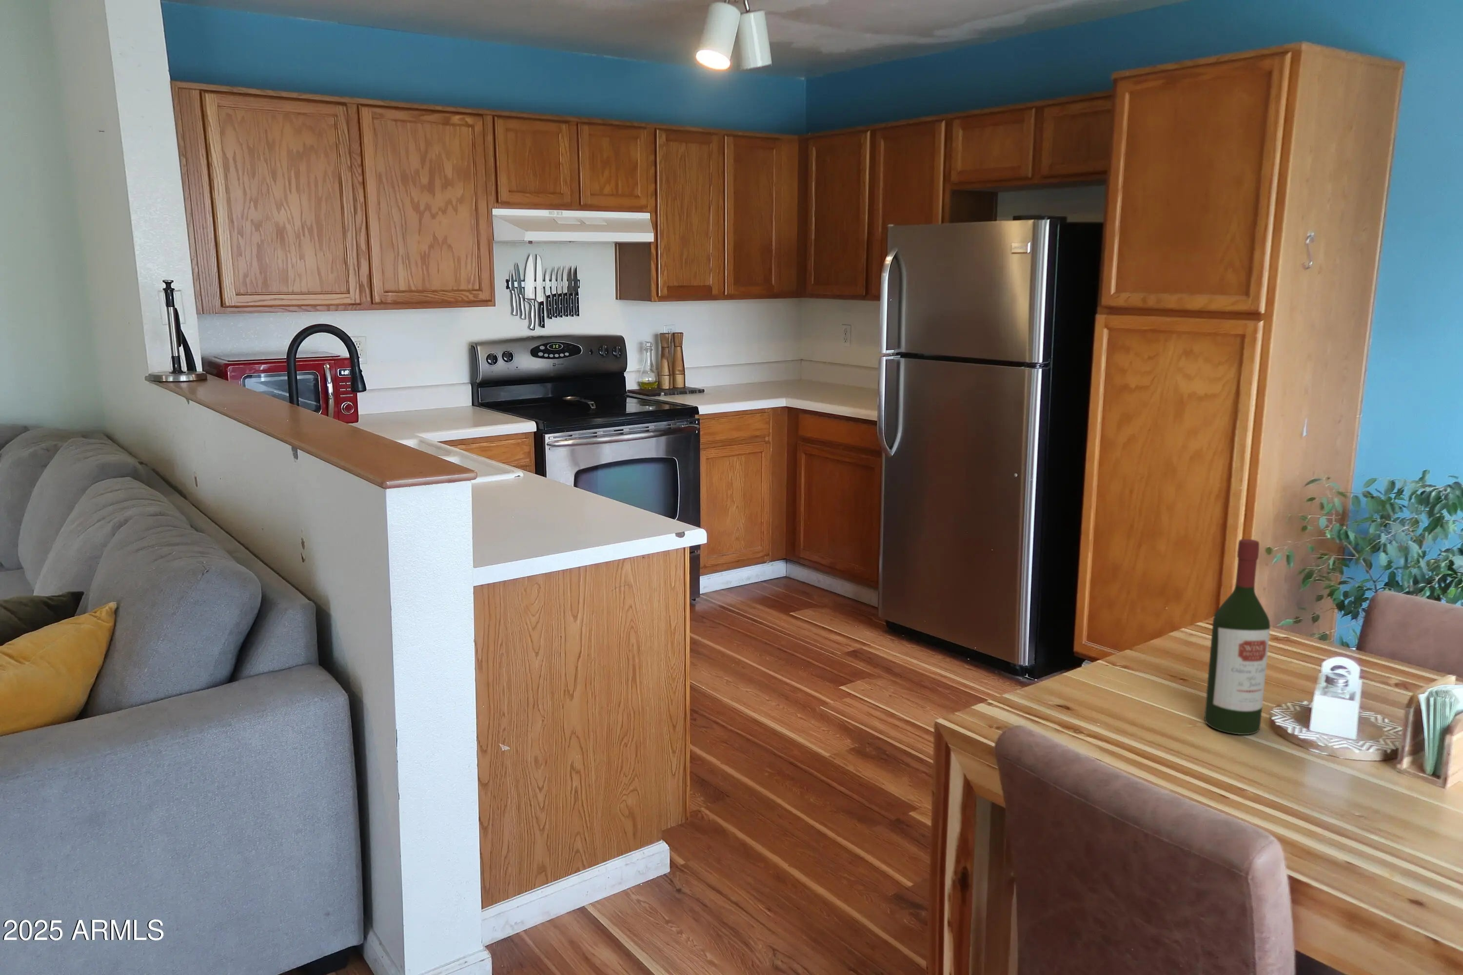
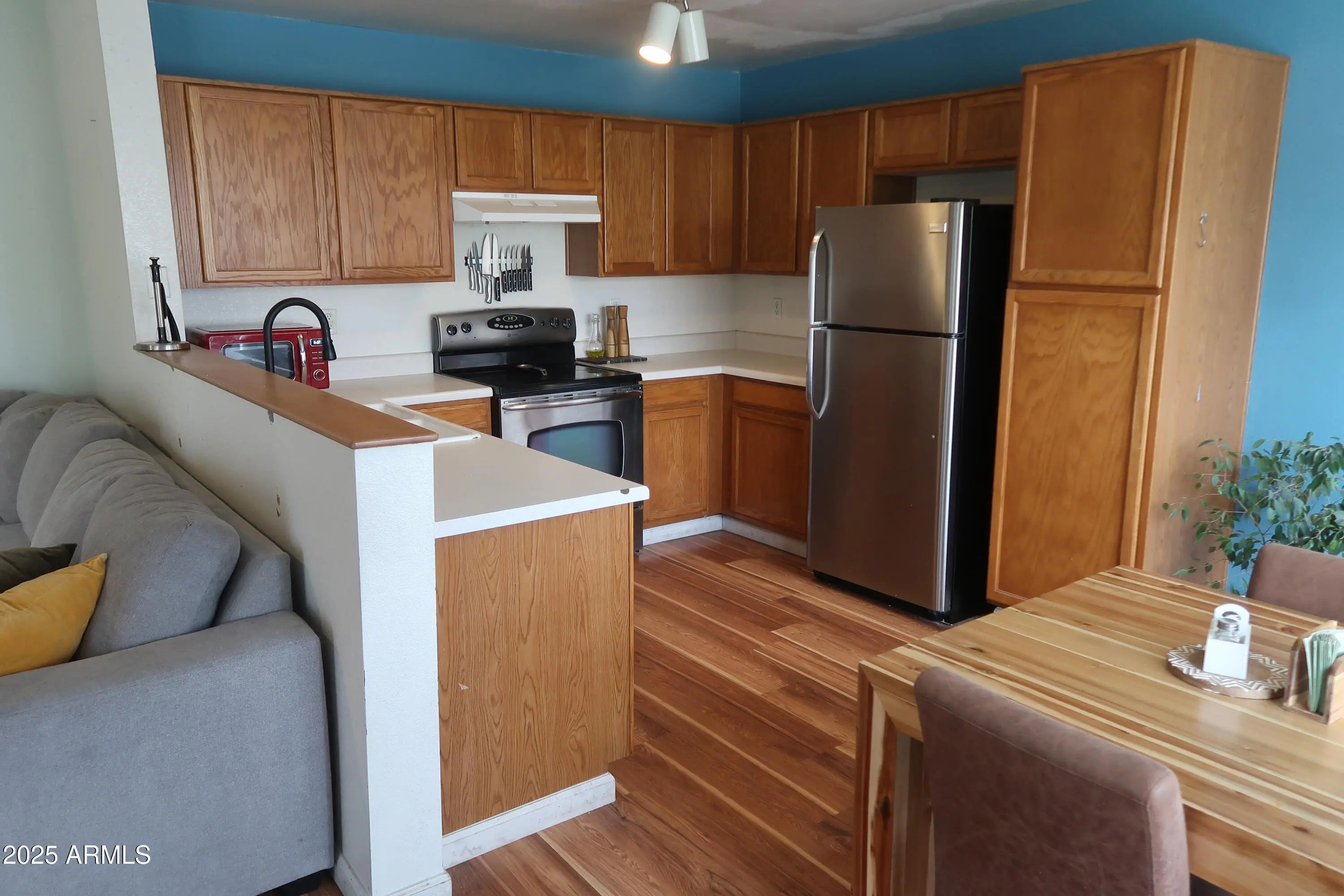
- wine bottle (1240, 634)
